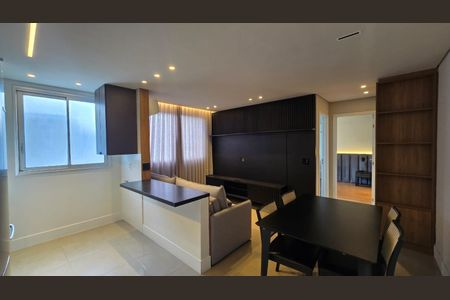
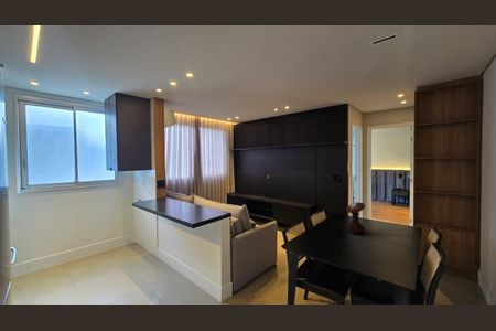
+ mushroom (355, 217)
